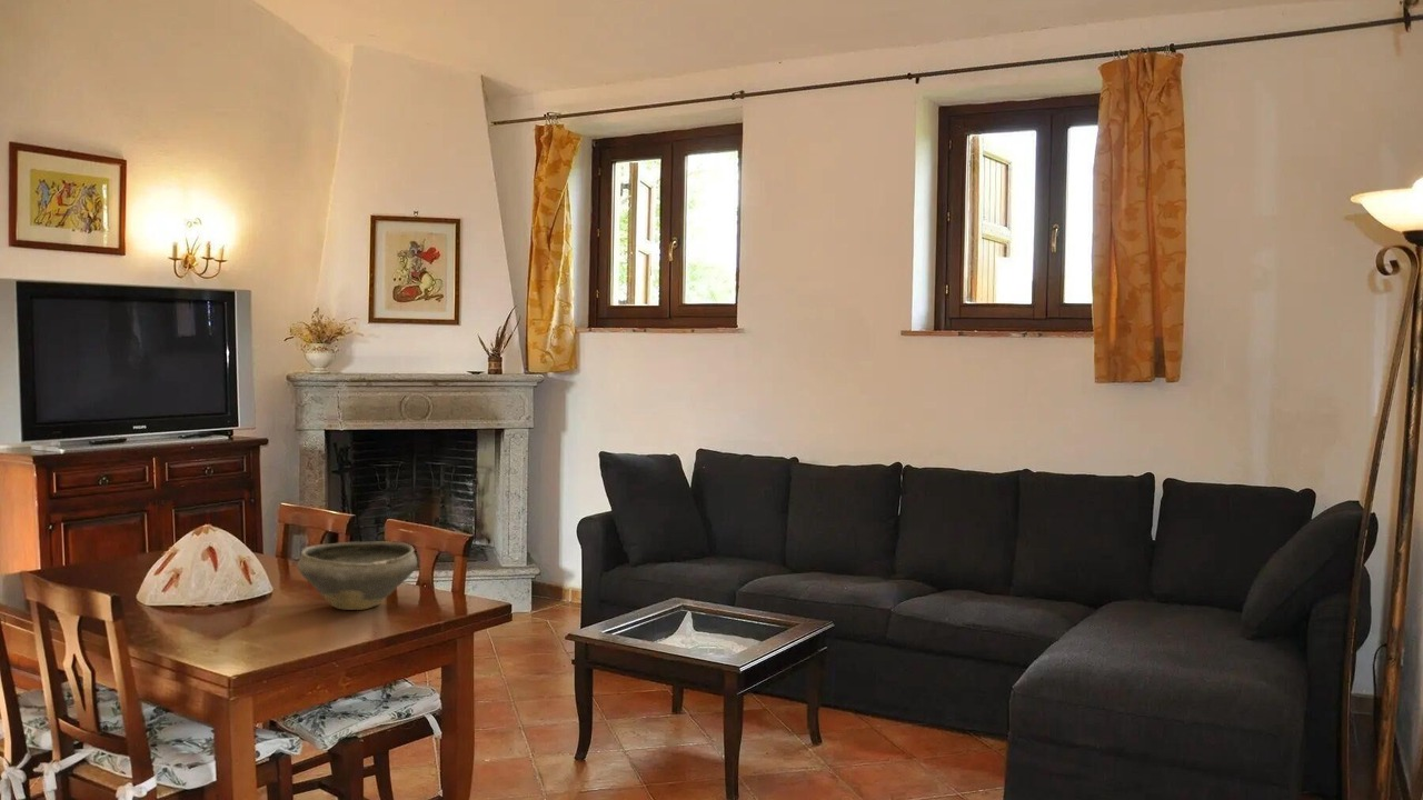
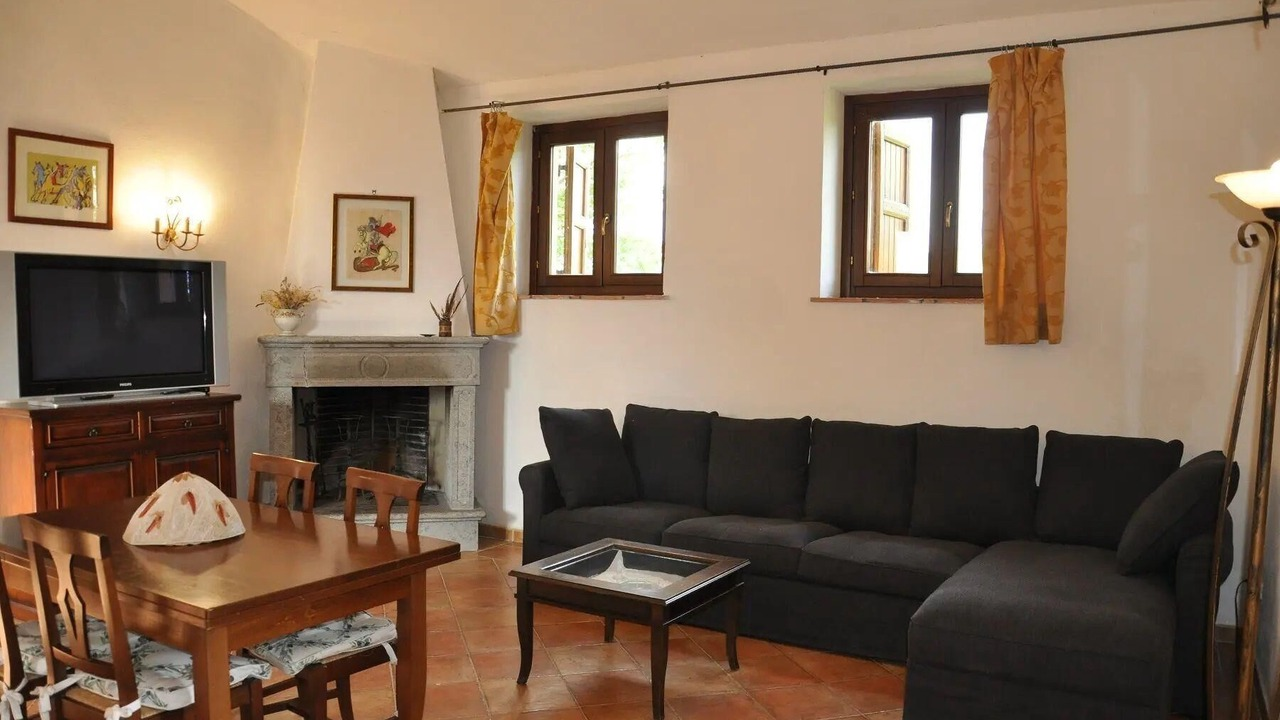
- bowl (358, 576)
